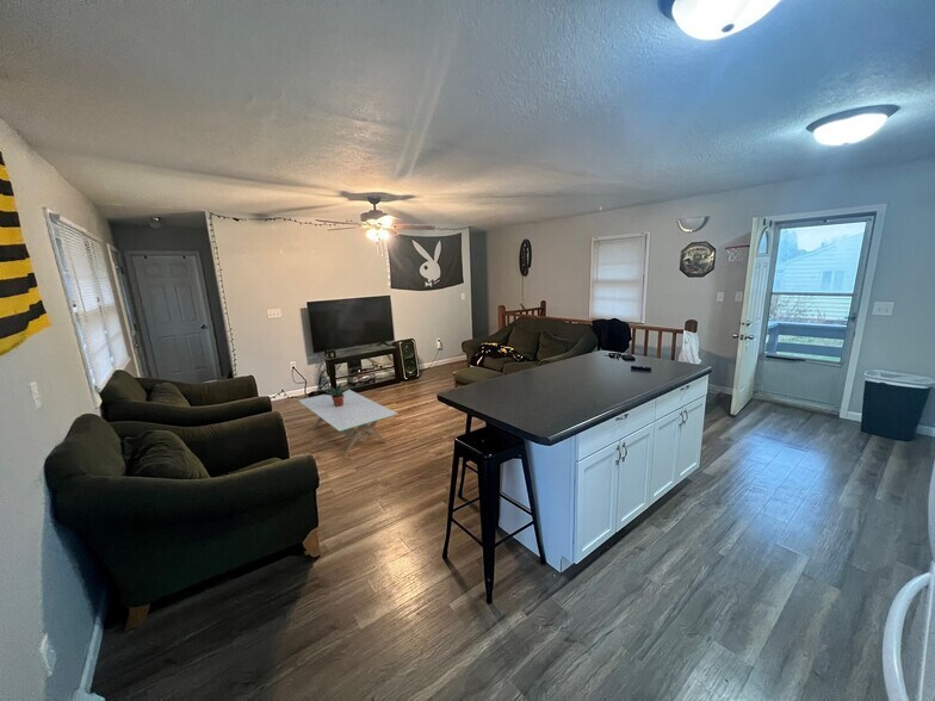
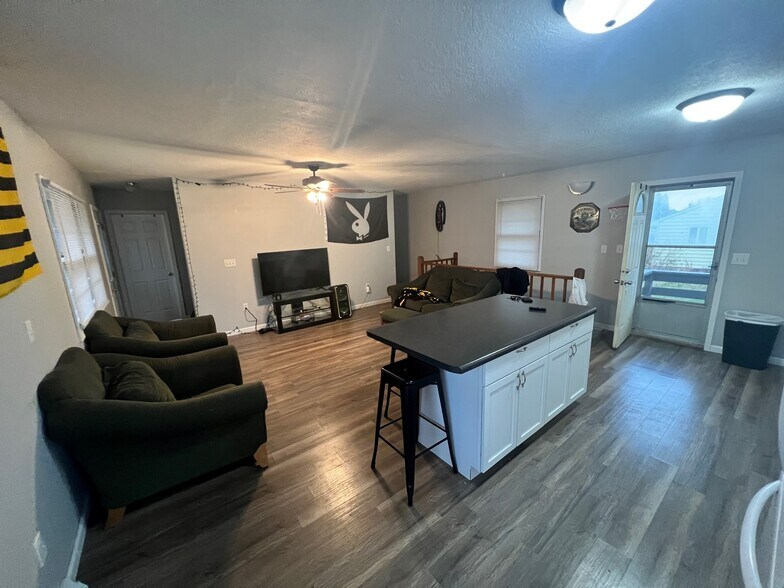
- potted plant (338, 393)
- coffee table (346, 421)
